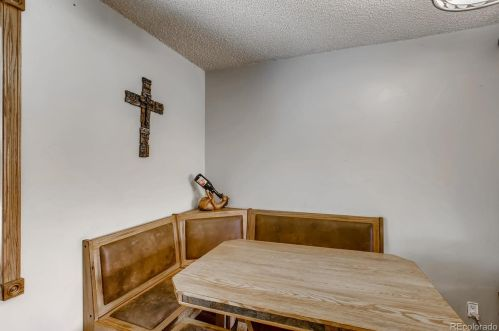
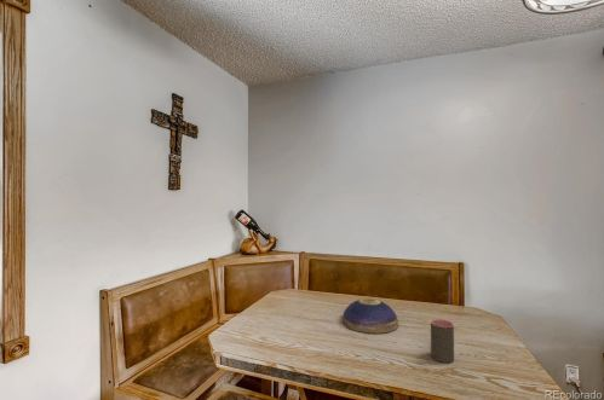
+ cup (442, 340)
+ decorative bowl (369, 311)
